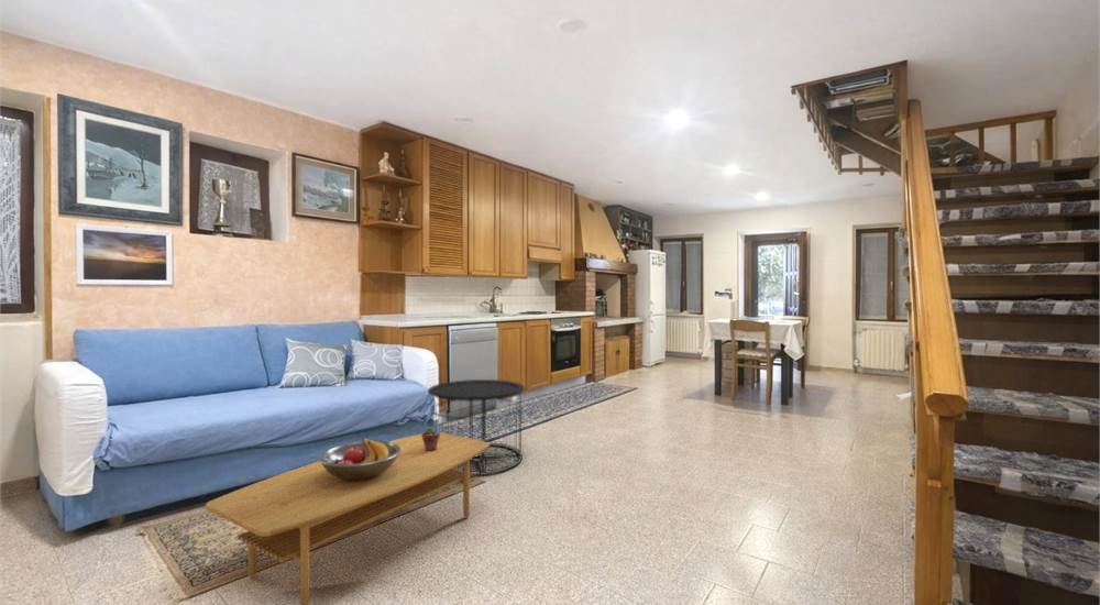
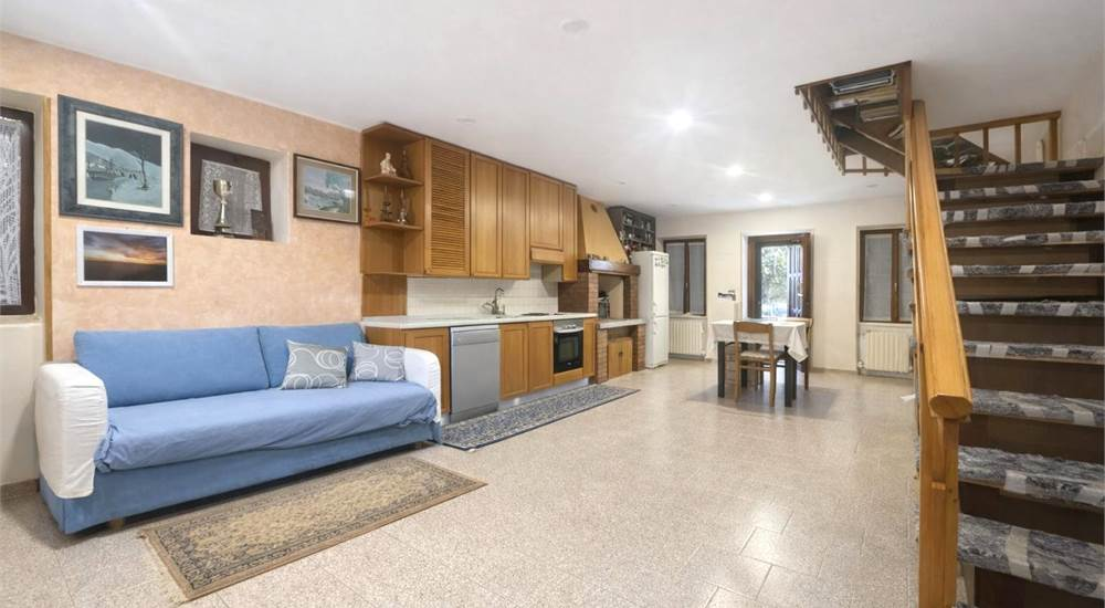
- side table (476, 418)
- potted succulent (430, 437)
- fruit bowl (361, 459)
- coffee table (372, 505)
